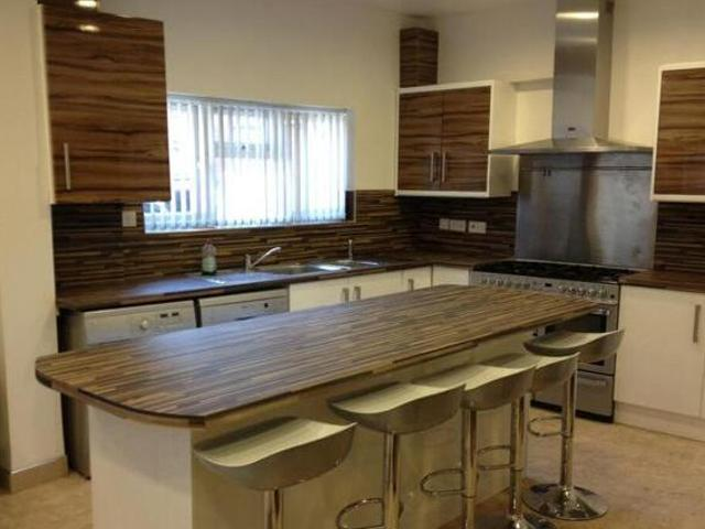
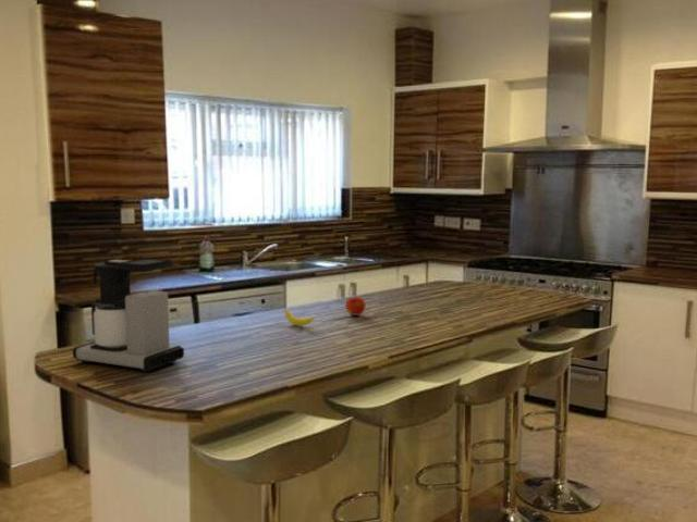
+ apple (355, 306)
+ banana (298, 318)
+ coffee maker (126, 311)
